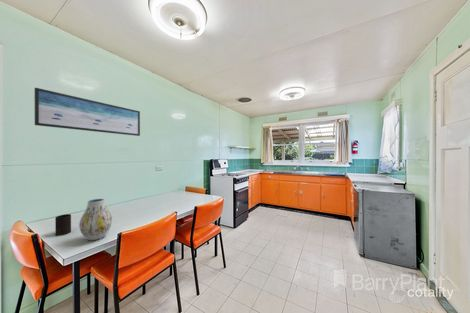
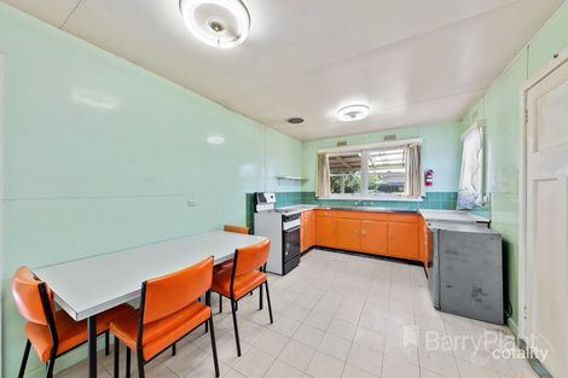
- wall art (98, 116)
- cup (63, 224)
- vase (96, 219)
